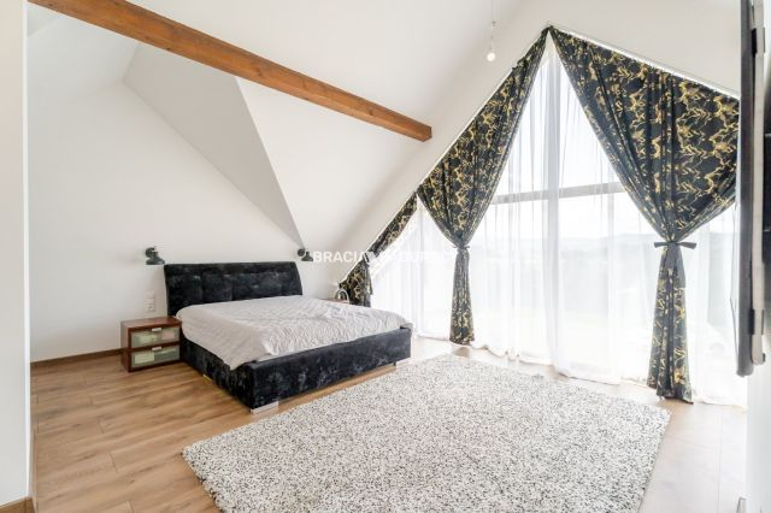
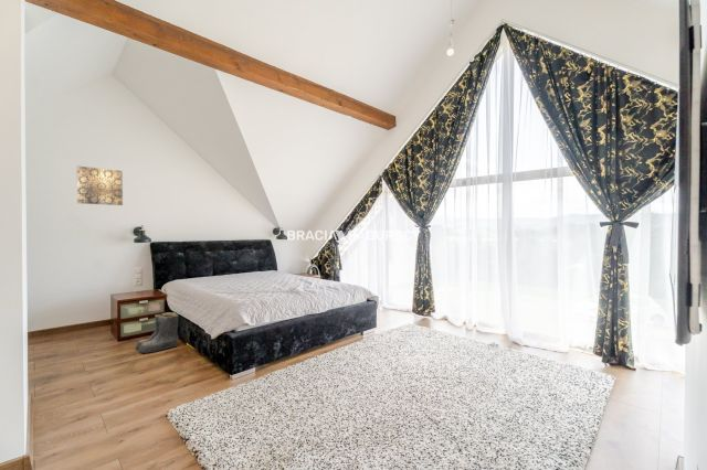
+ wall art (101, 186)
+ boots (157, 331)
